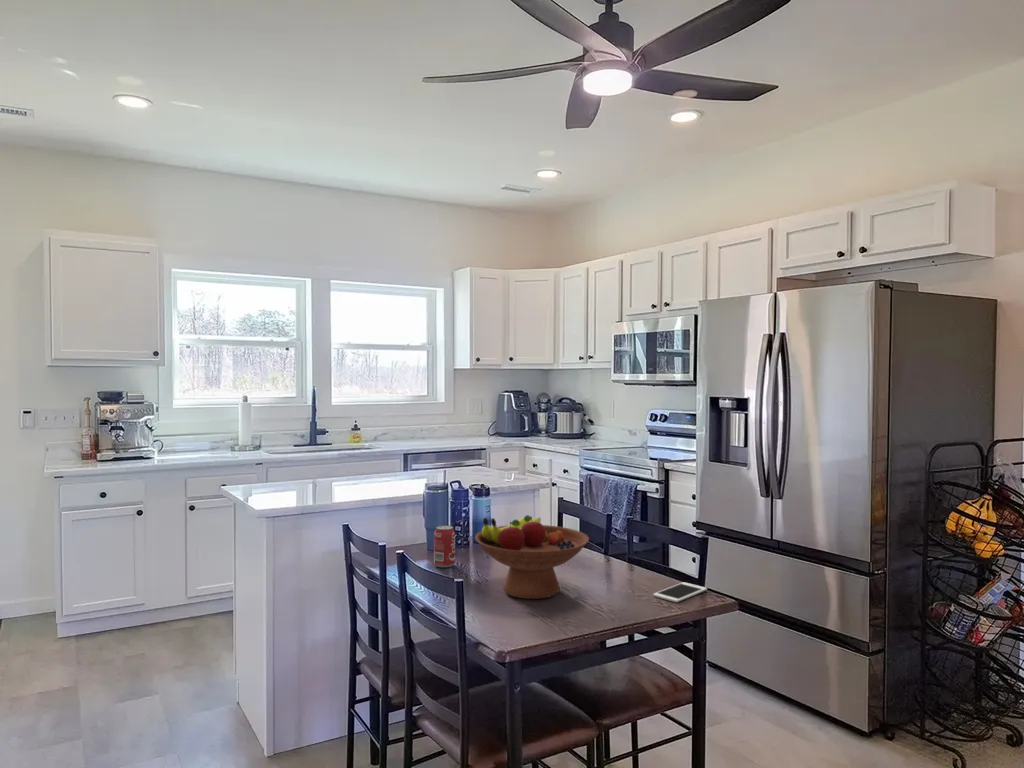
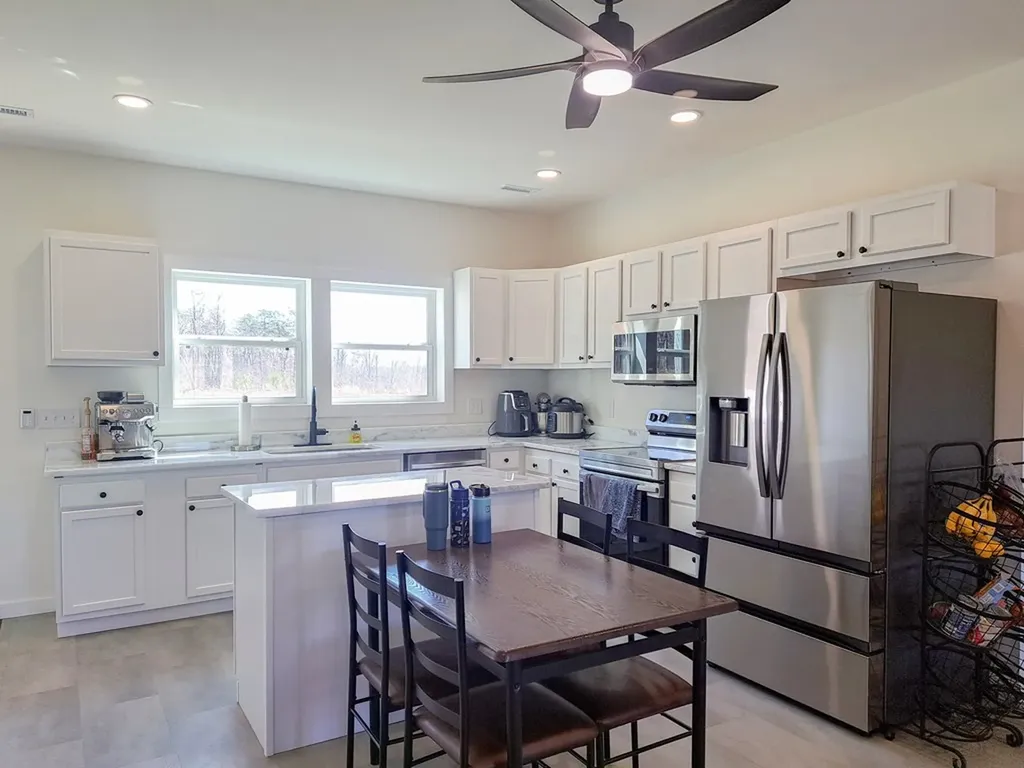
- cell phone (680, 591)
- fruit bowl (531, 553)
- beverage can (444, 546)
